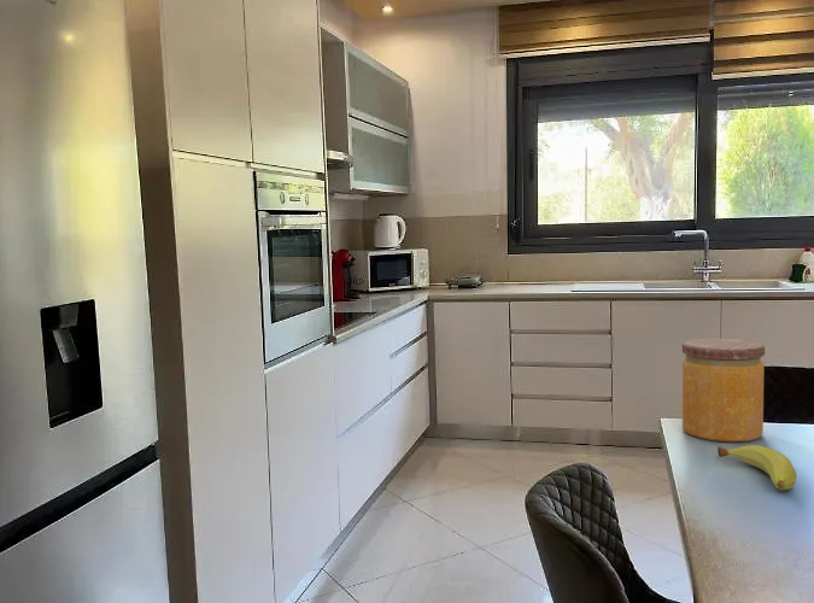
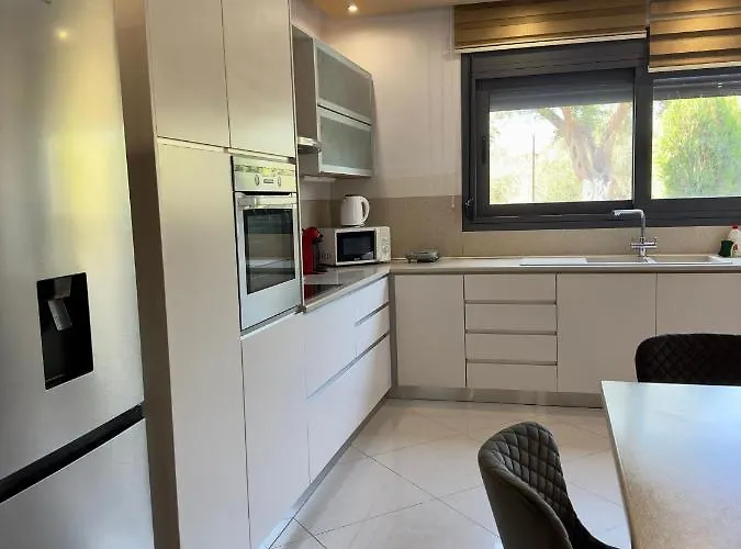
- jar (721, 387)
- fruit (757, 464)
